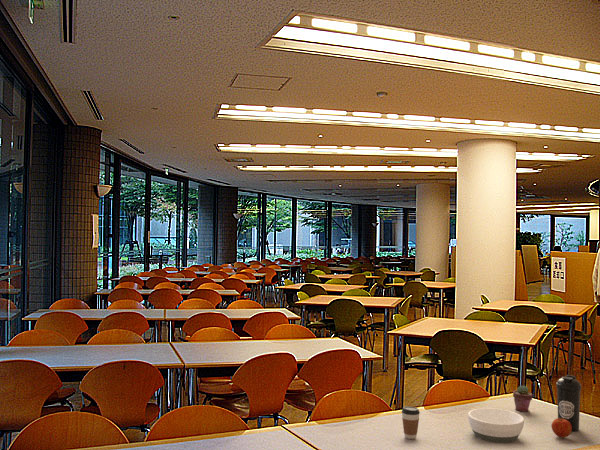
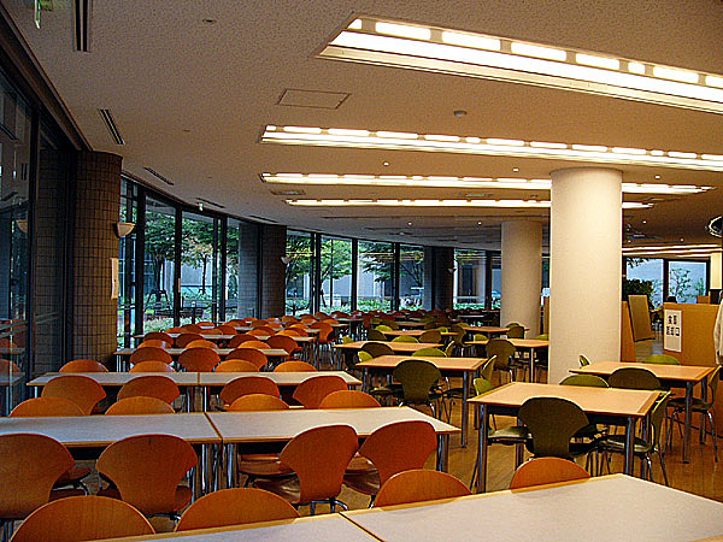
- water bottle (568, 402)
- apple (561, 427)
- coffee cup (410, 422)
- potted succulent (522, 397)
- bowl (495, 425)
